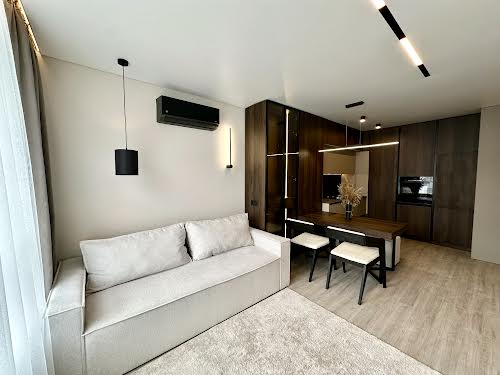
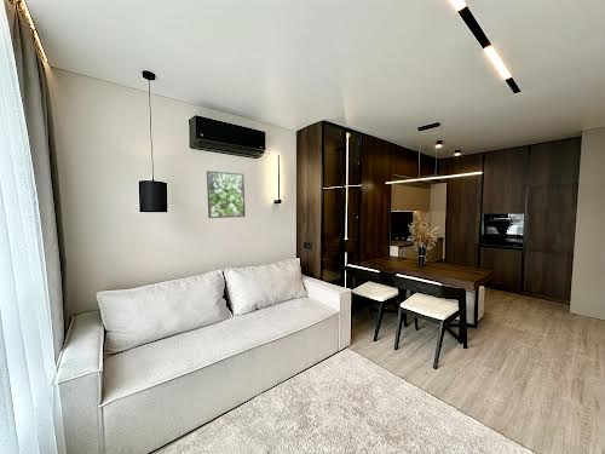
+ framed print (226, 195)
